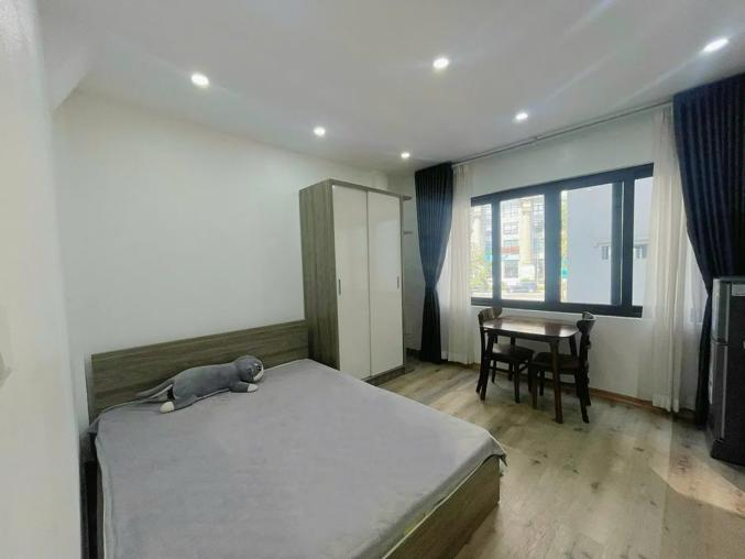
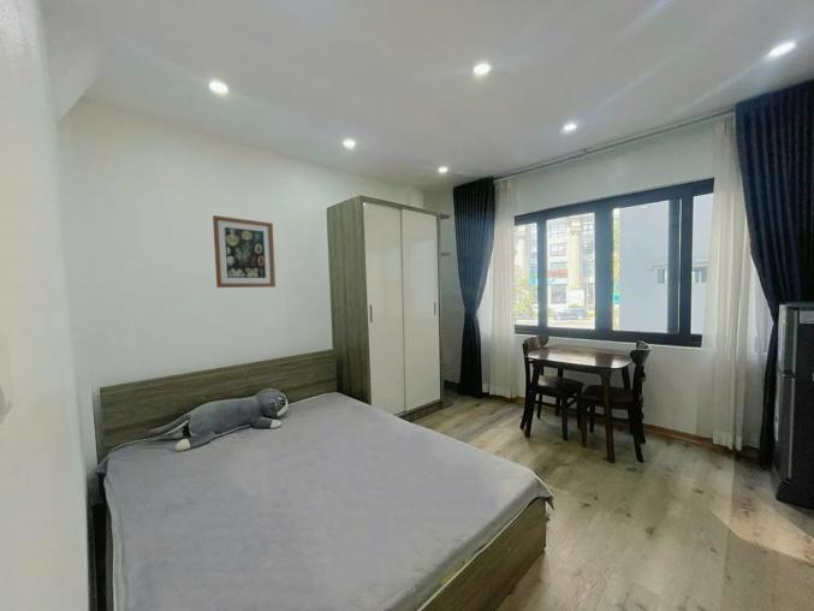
+ wall art (245, 253)
